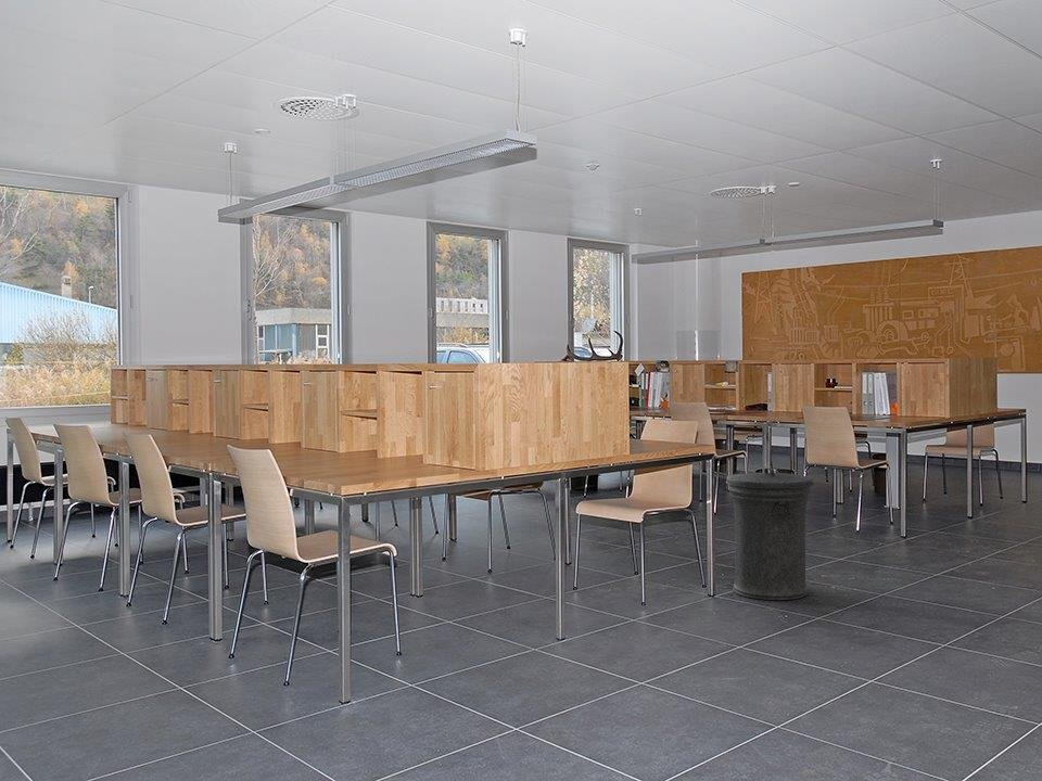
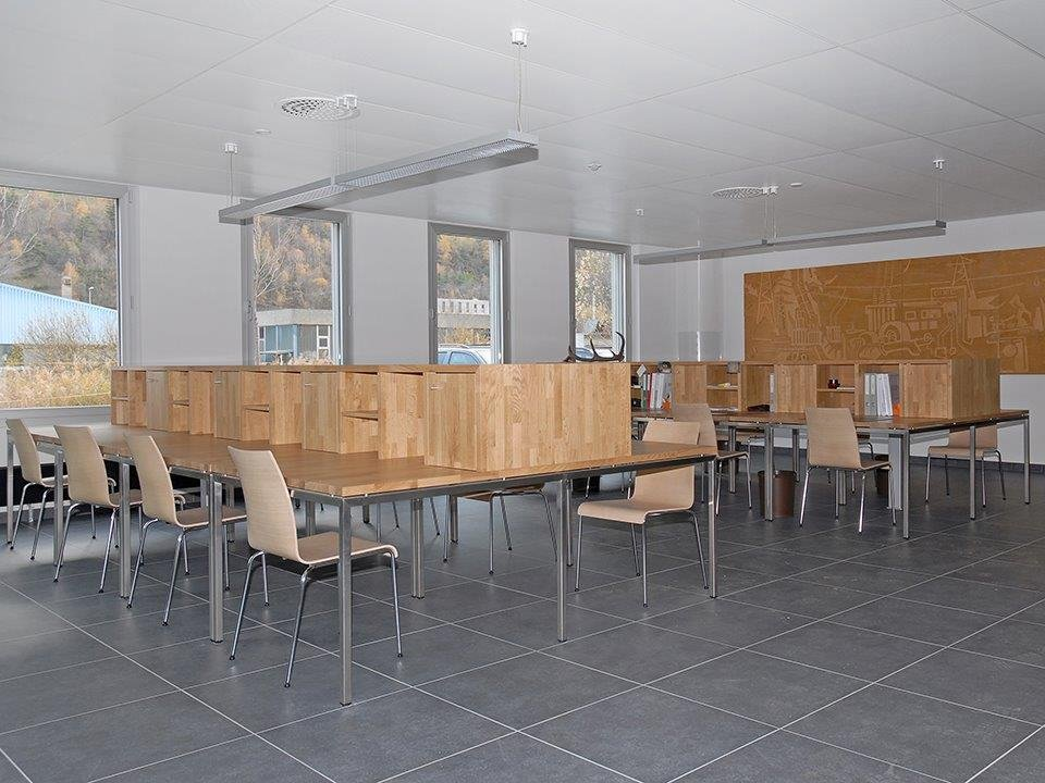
- trash can (770, 529)
